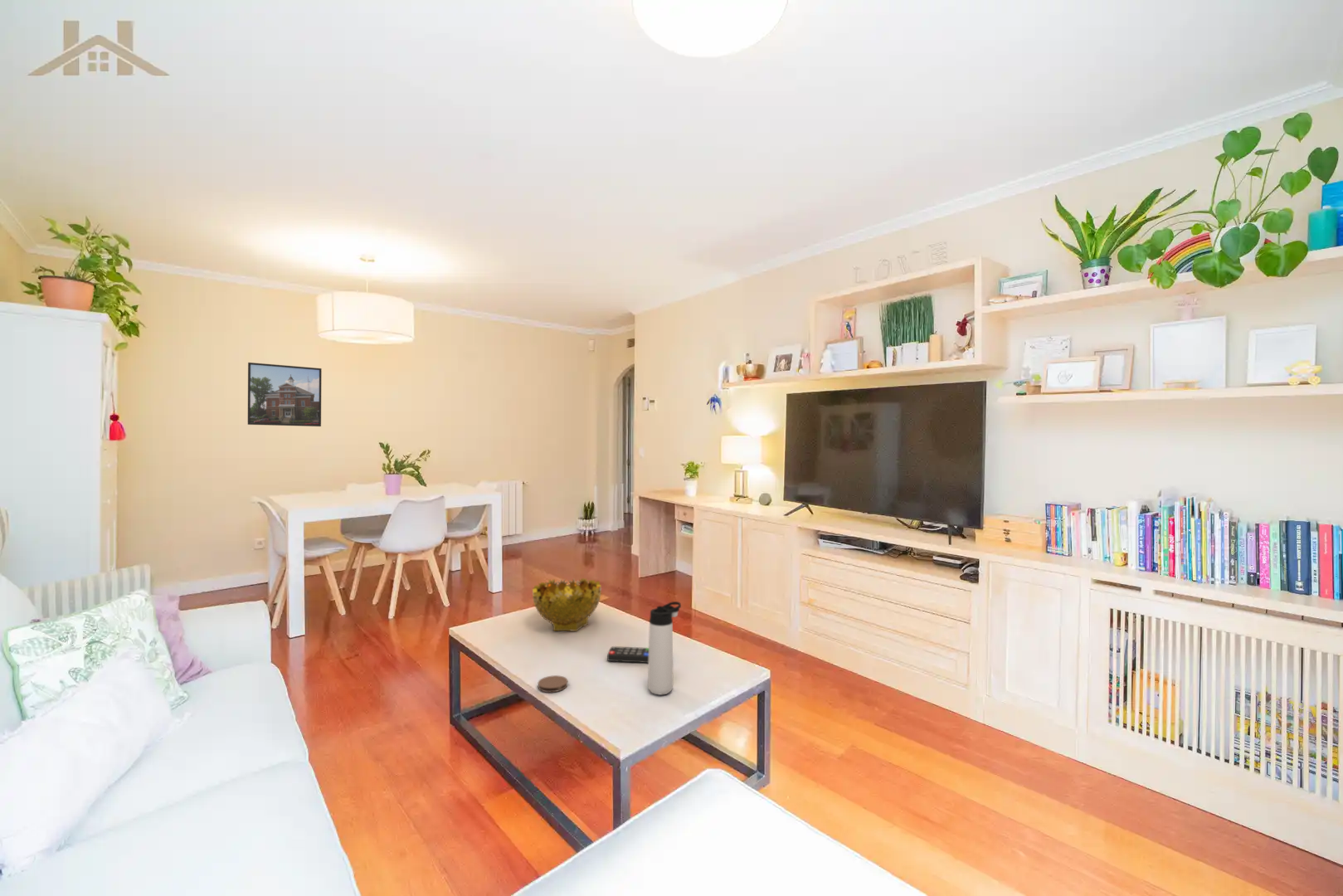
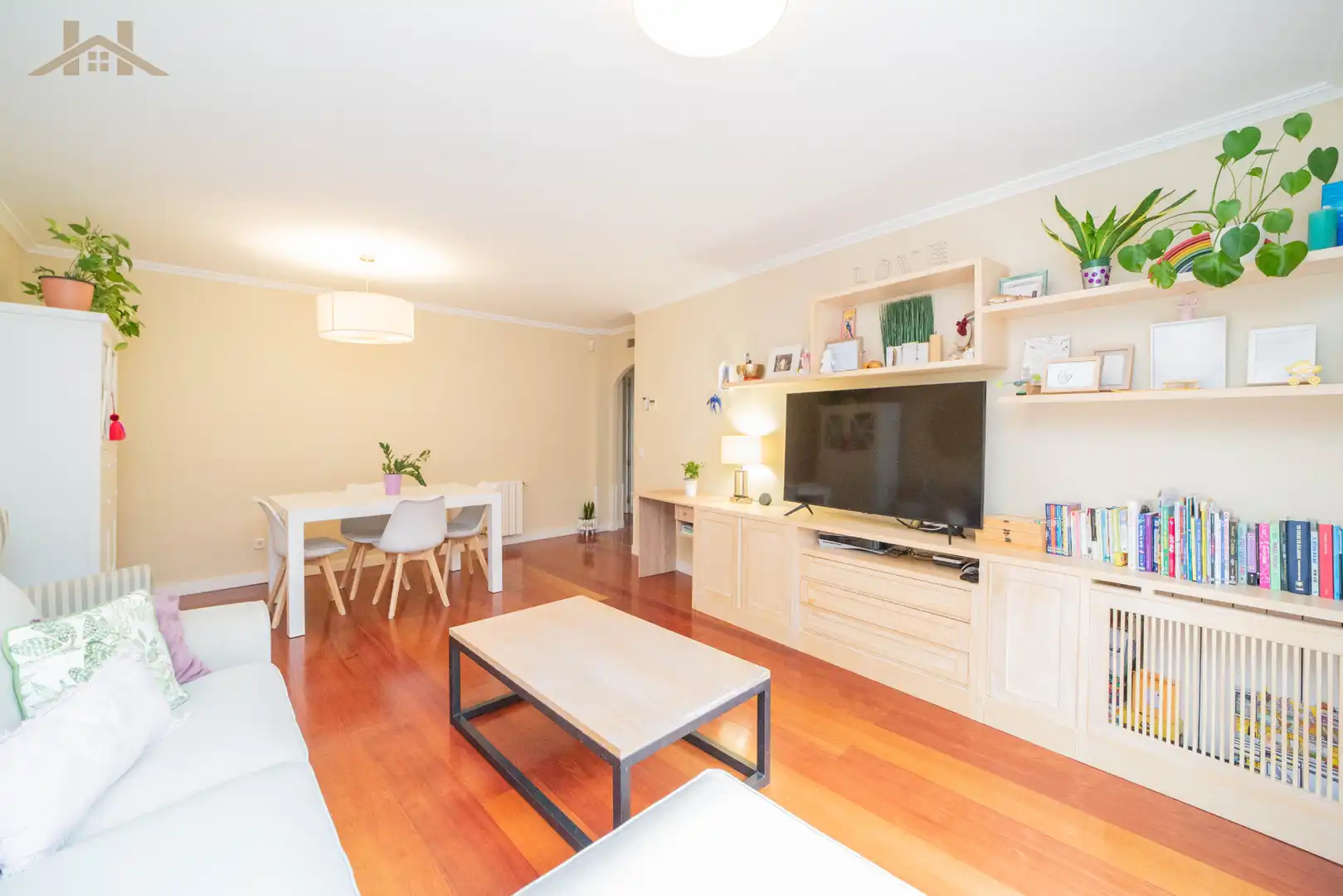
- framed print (285, 395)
- coaster (552, 684)
- remote control (637, 654)
- thermos bottle (664, 646)
- decorative bowl (567, 604)
